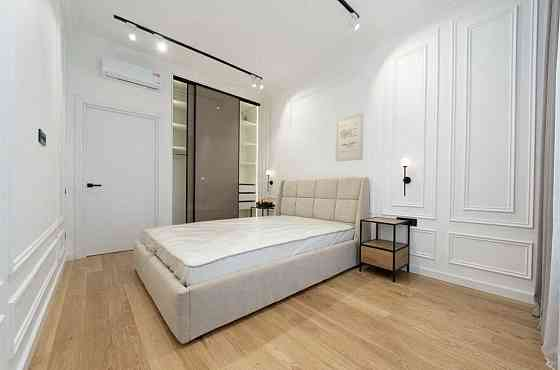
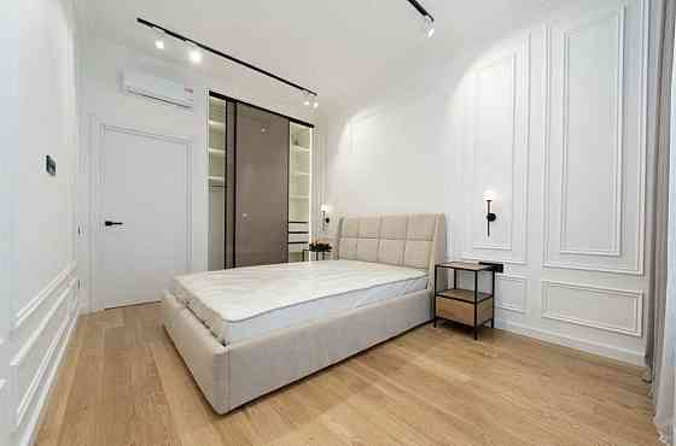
- wall art (348, 138)
